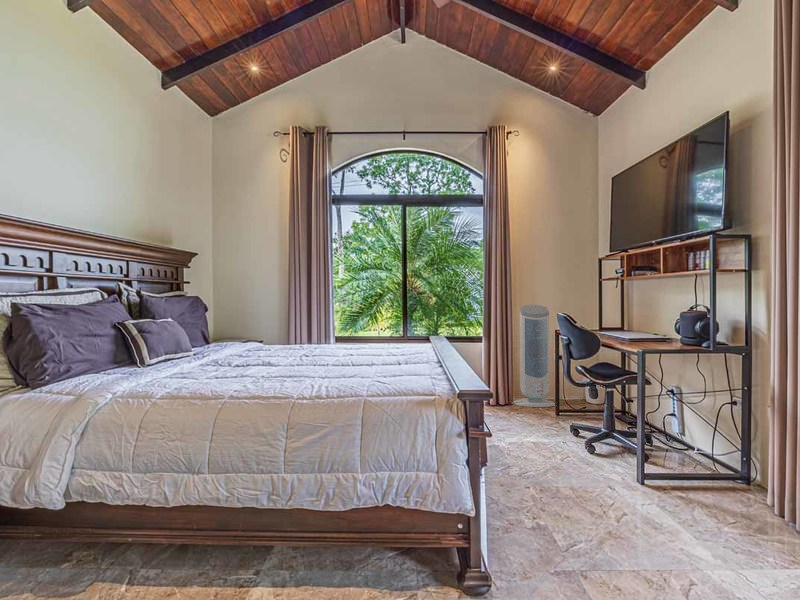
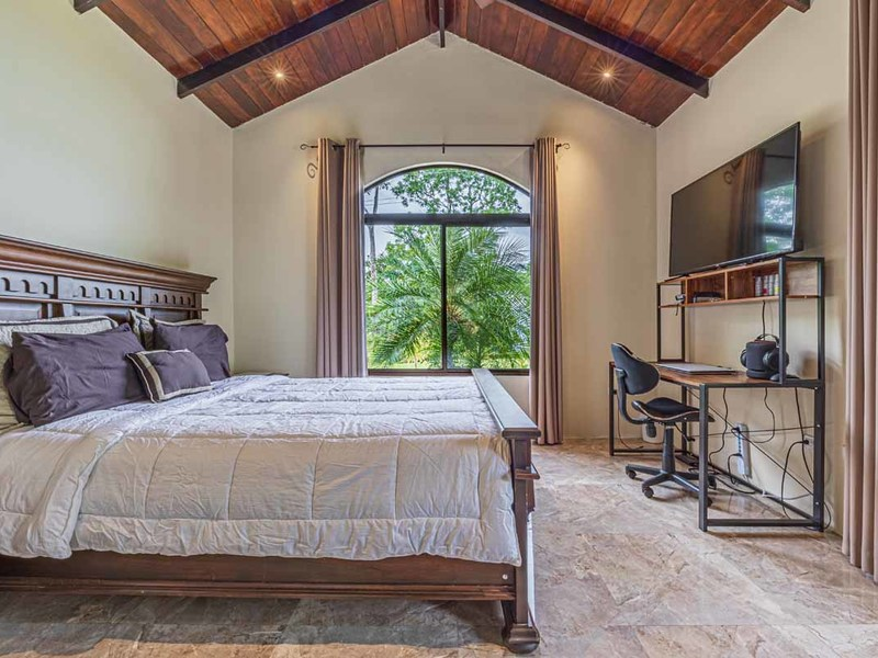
- air purifier (534, 354)
